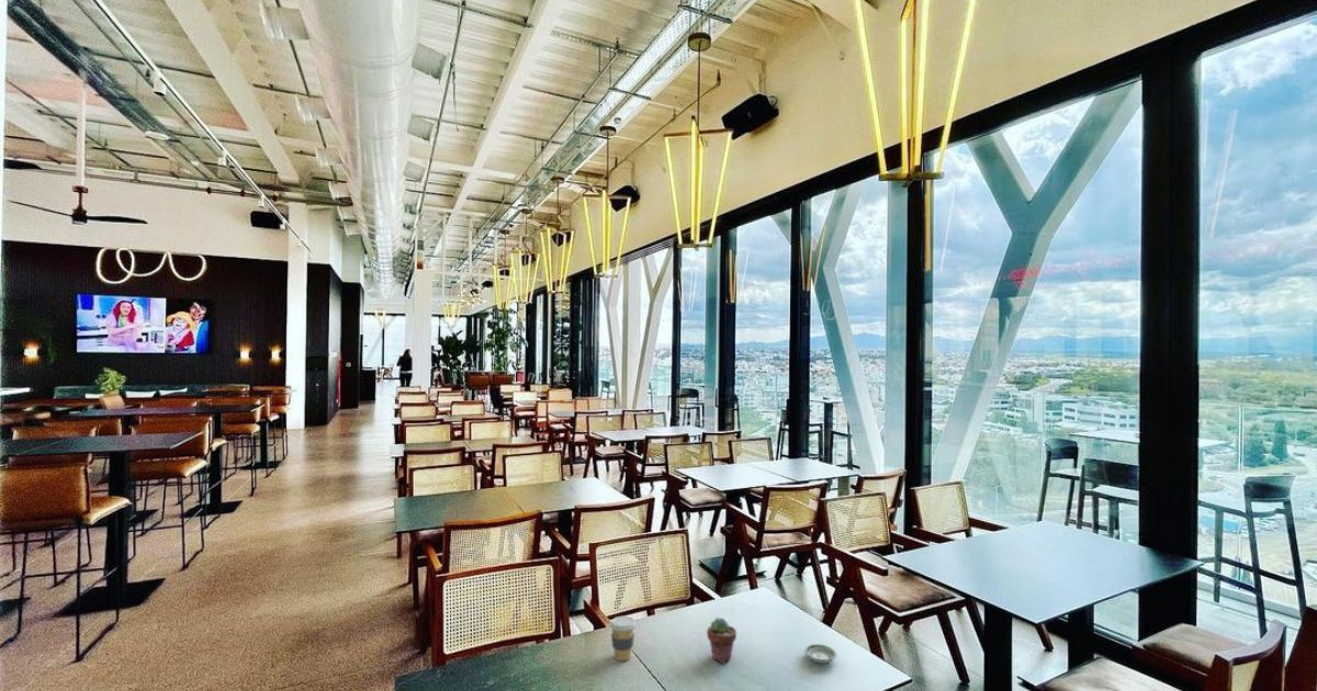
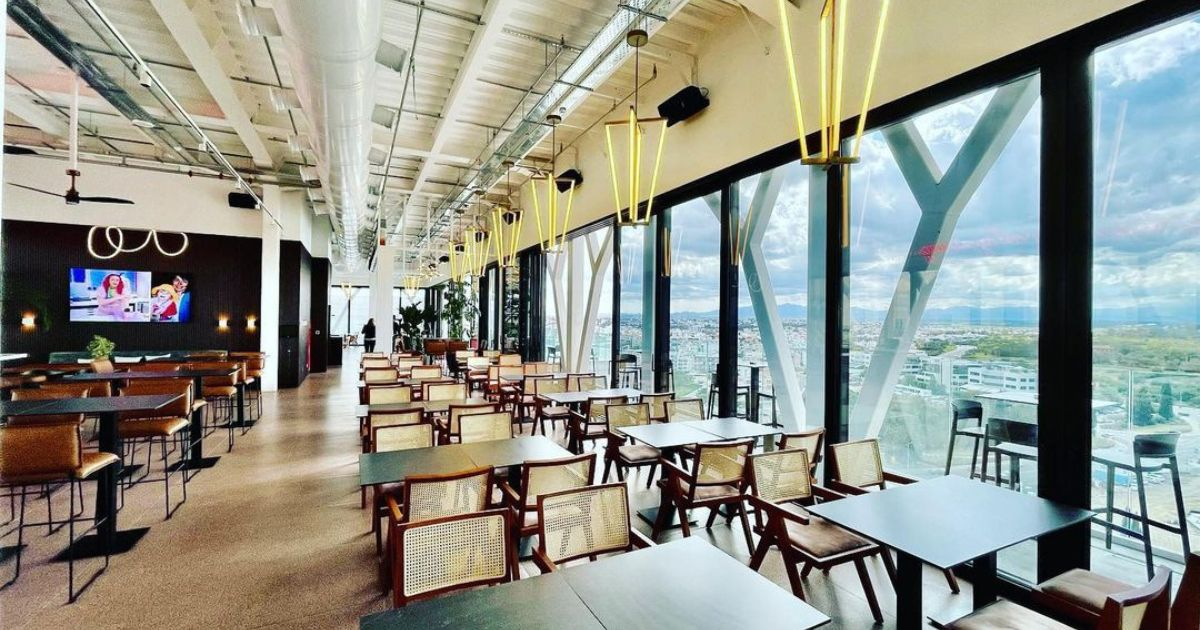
- potted succulent (721, 637)
- coffee cup (622, 638)
- saucer (820, 655)
